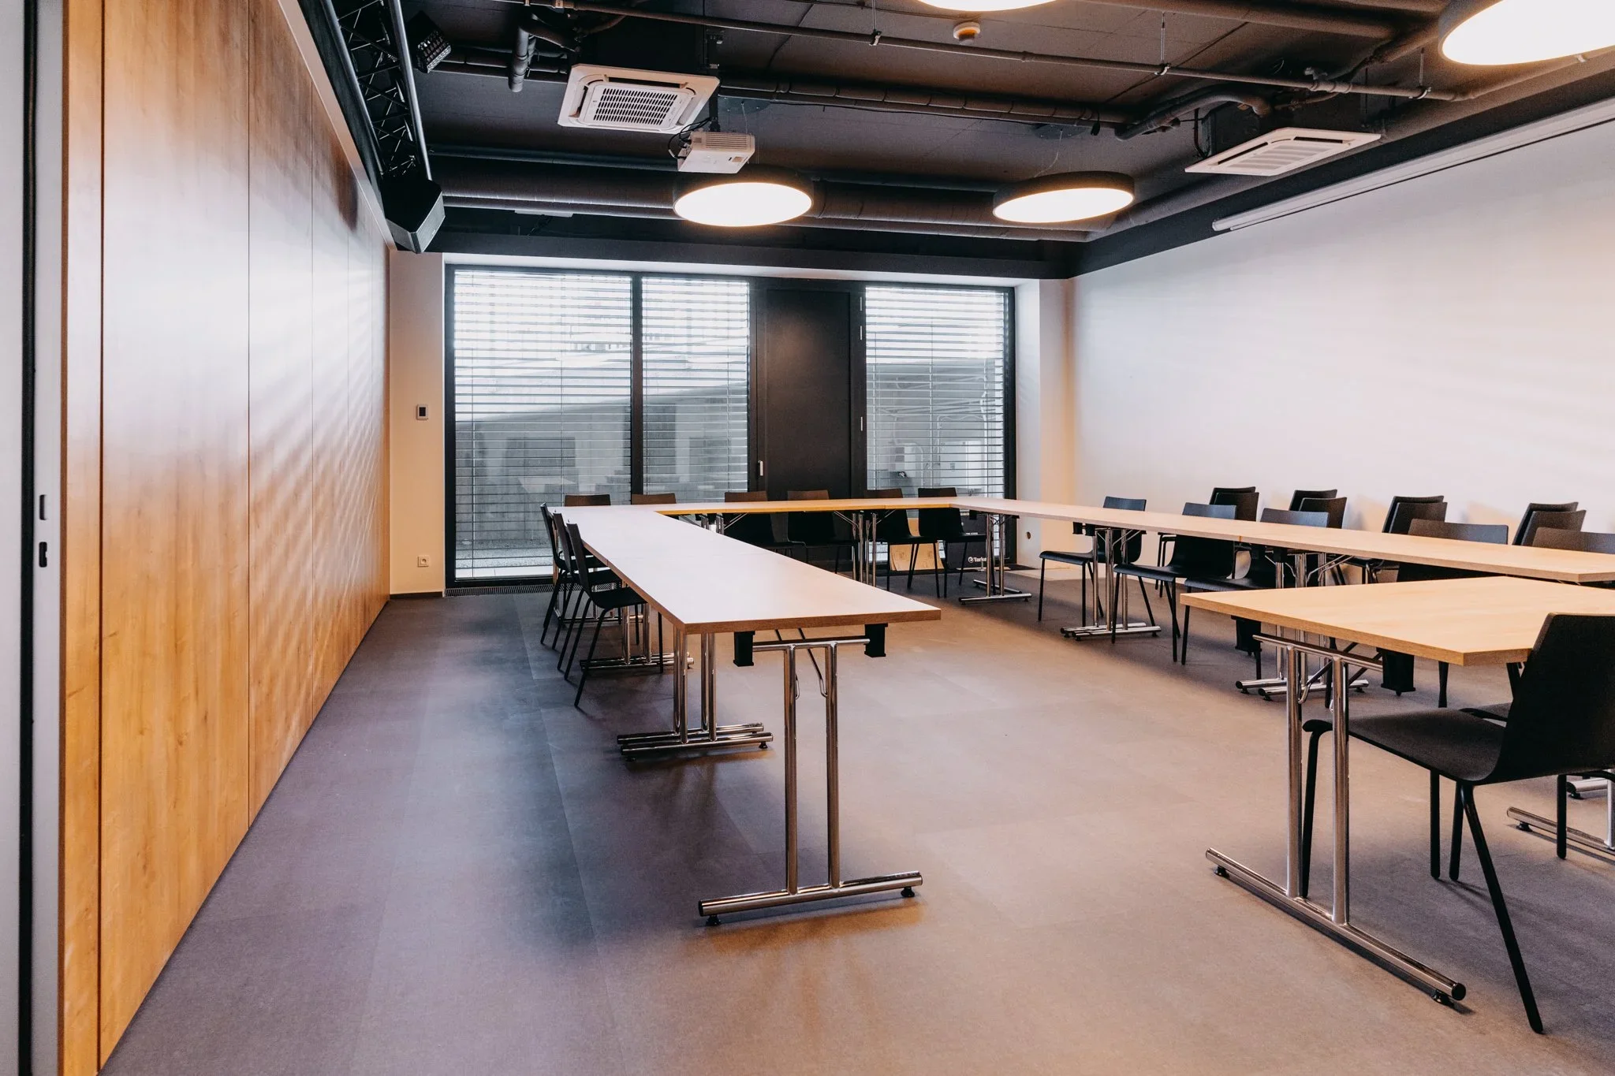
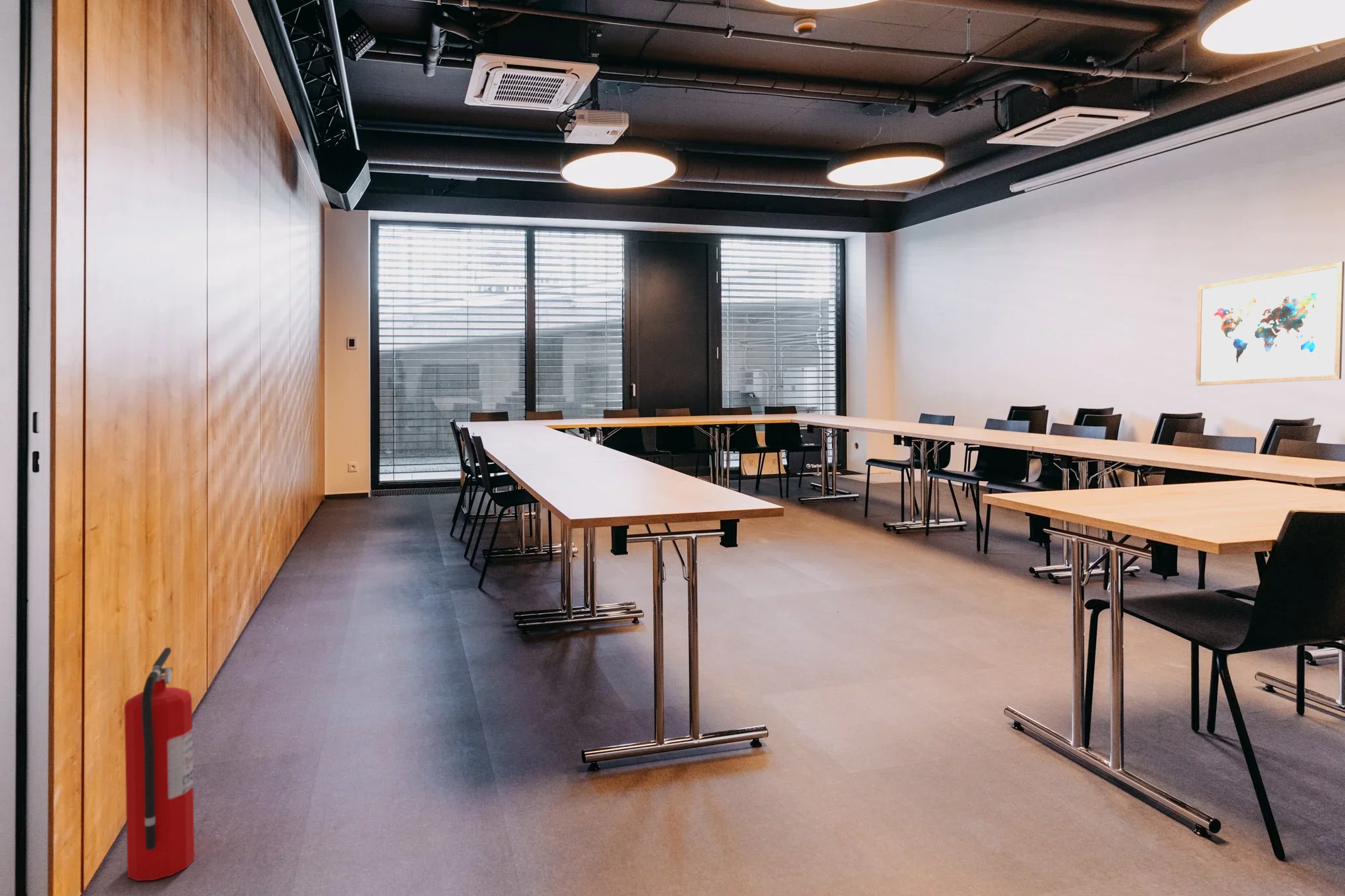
+ fire extinguisher (159, 761)
+ wall art (1264, 328)
